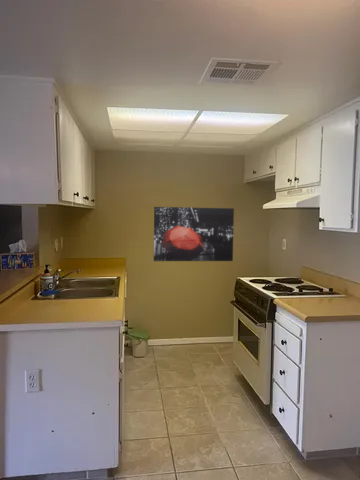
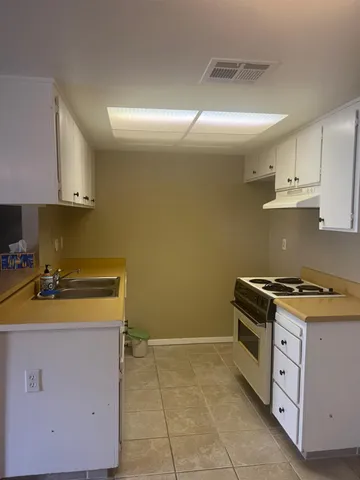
- wall art (194, 234)
